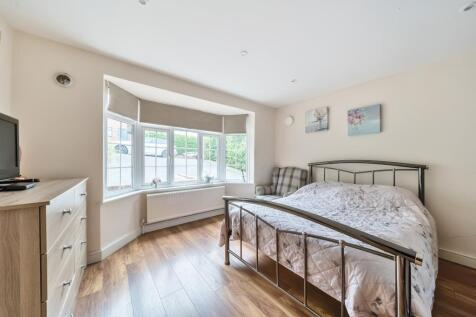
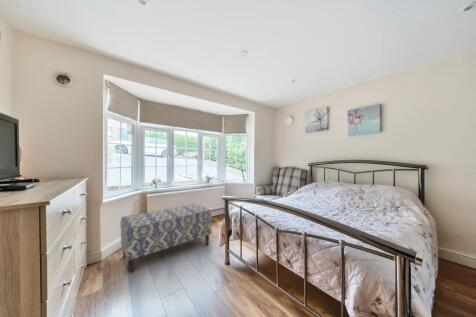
+ bench (169, 231)
